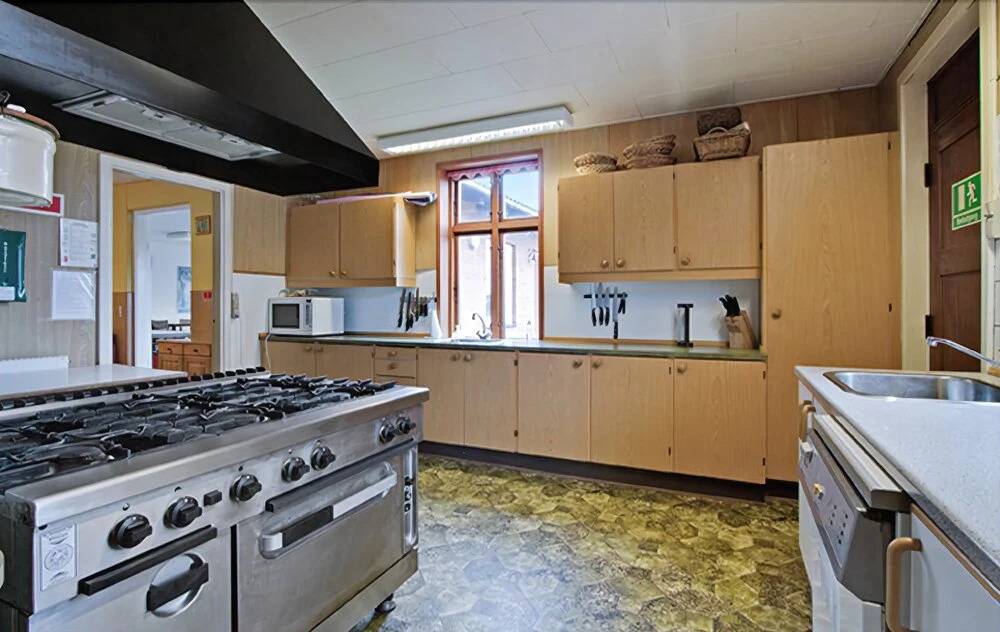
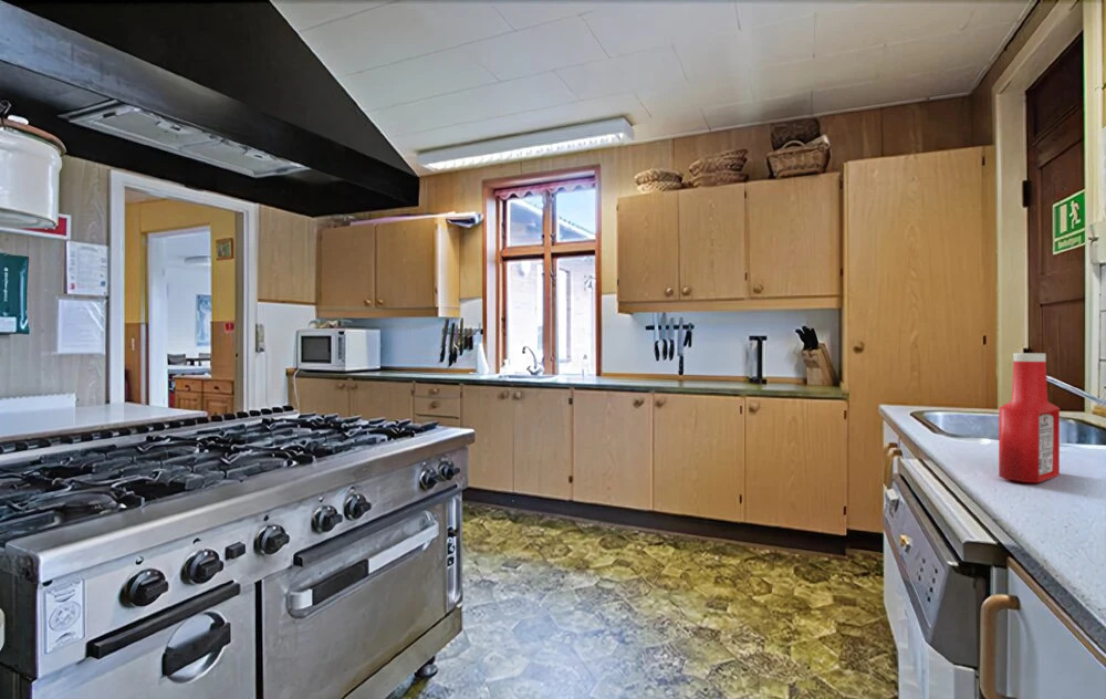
+ soap bottle (1029, 415)
